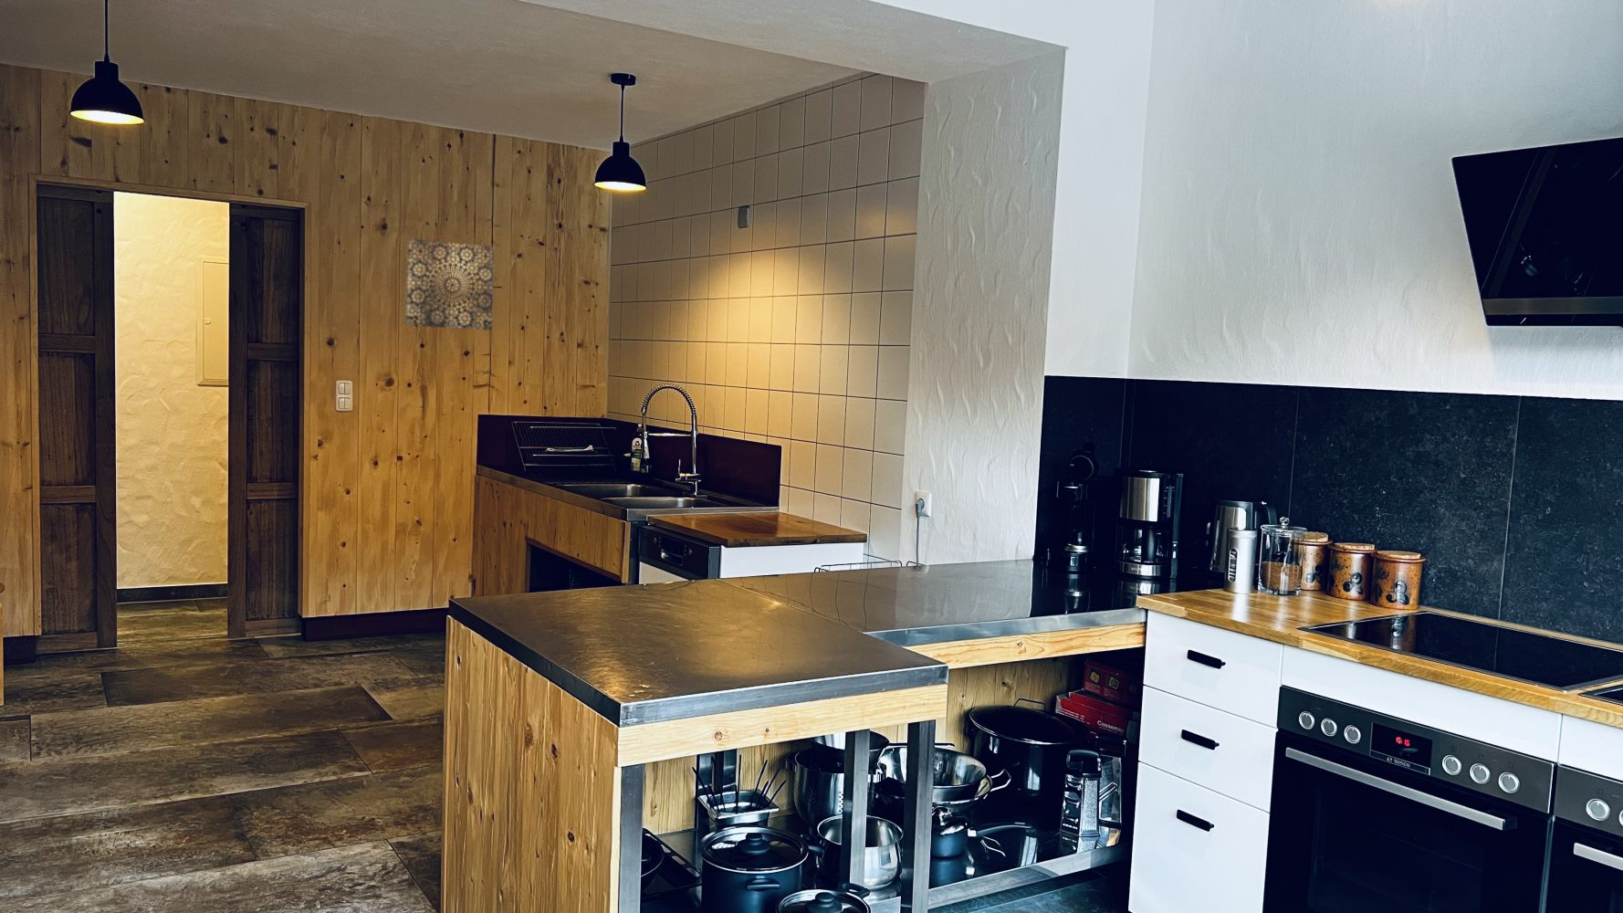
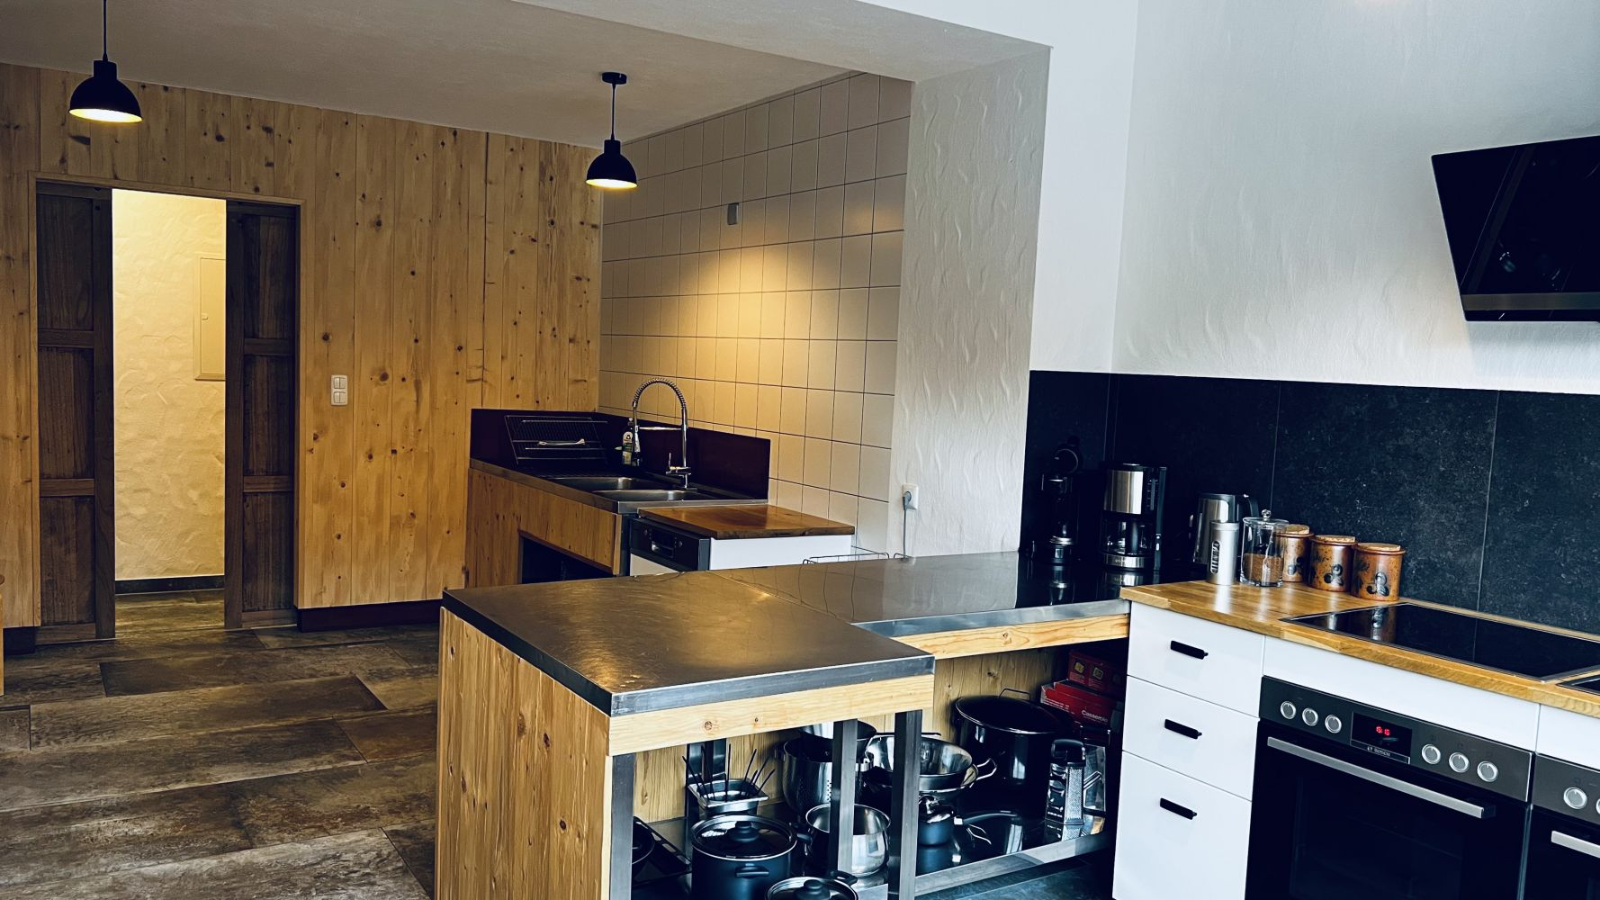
- wall art (450, 285)
